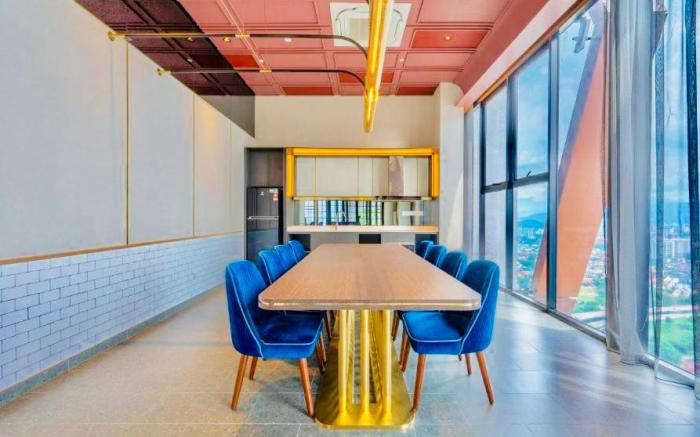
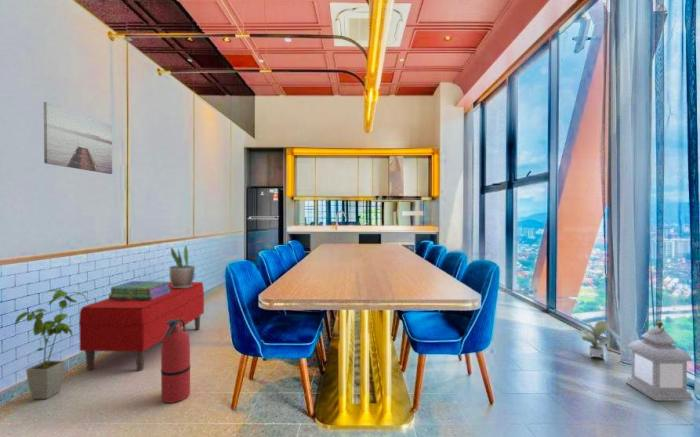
+ potted plant (180, 265)
+ fire extinguisher (176, 356)
+ lantern (658, 356)
+ bench (151, 319)
+ wall art (81, 142)
+ stack of books (141, 289)
+ potted plant (593, 339)
+ house plant (54, 340)
